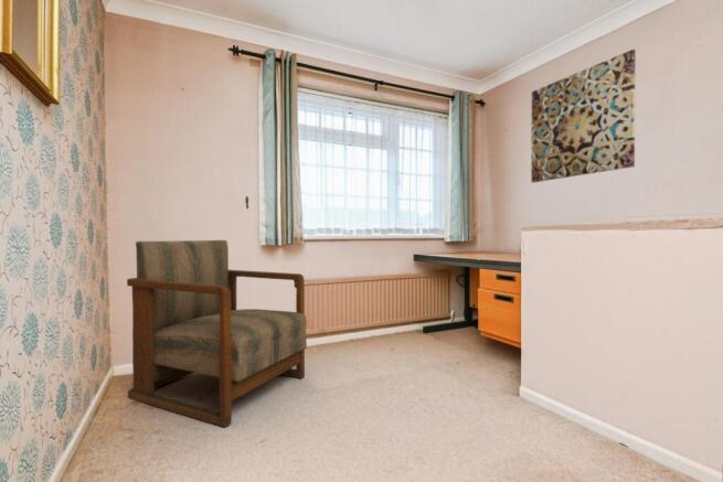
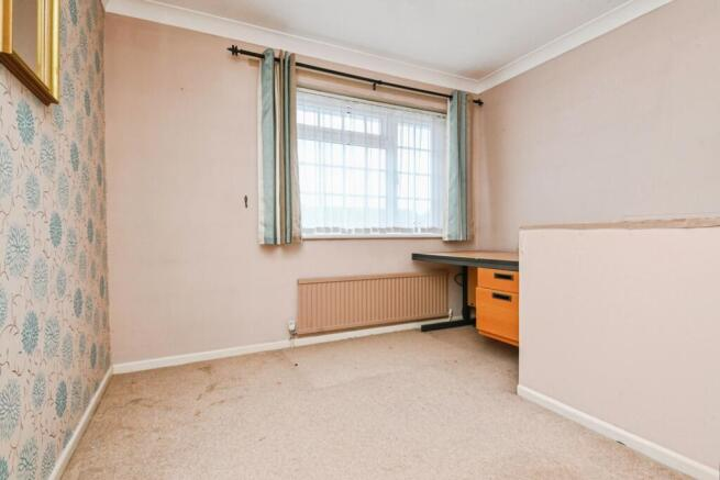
- armchair (223, 313)
- wall art (576, 125)
